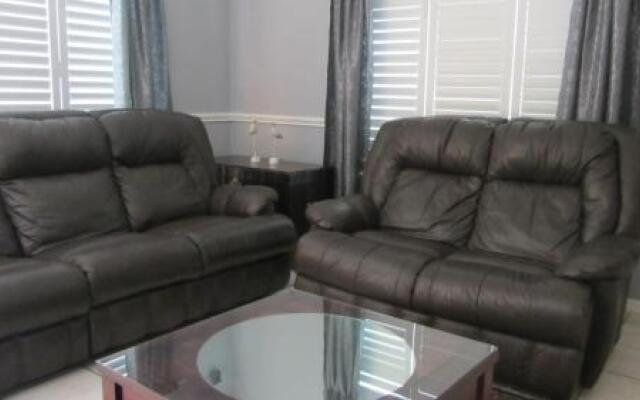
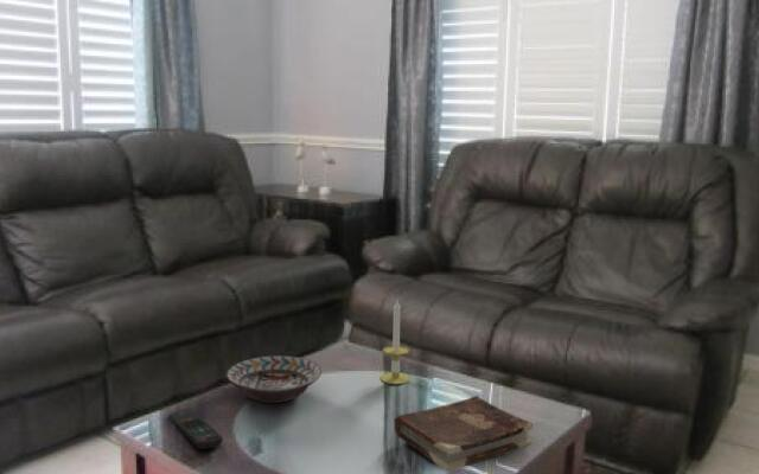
+ decorative bowl (274, 383)
+ candle (396, 339)
+ remote control (194, 427)
+ book (461, 429)
